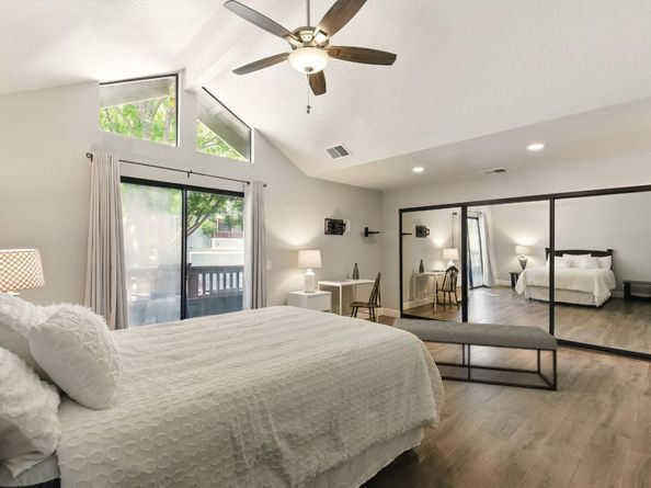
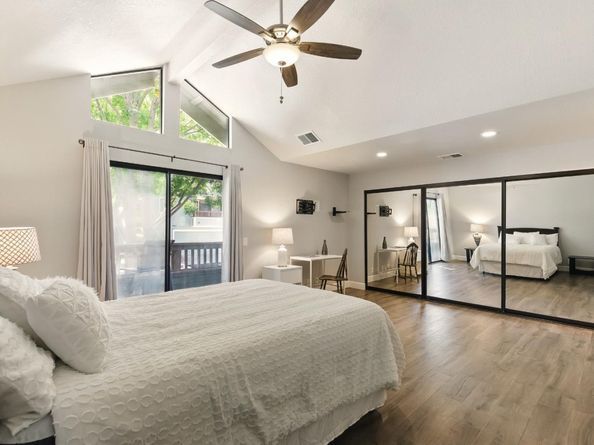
- bench (464, 349)
